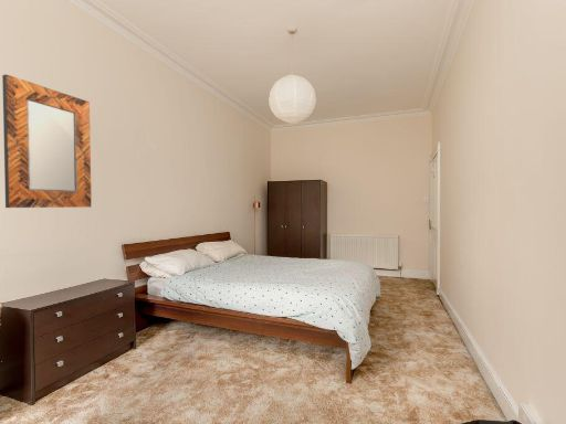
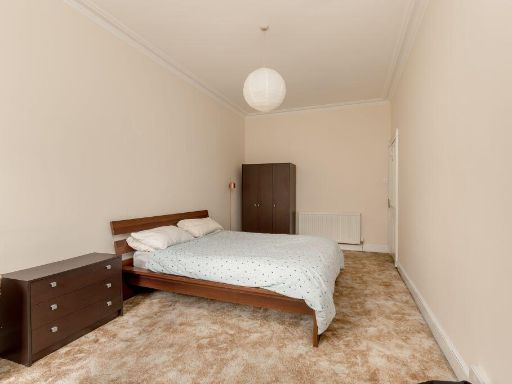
- home mirror (52, 148)
